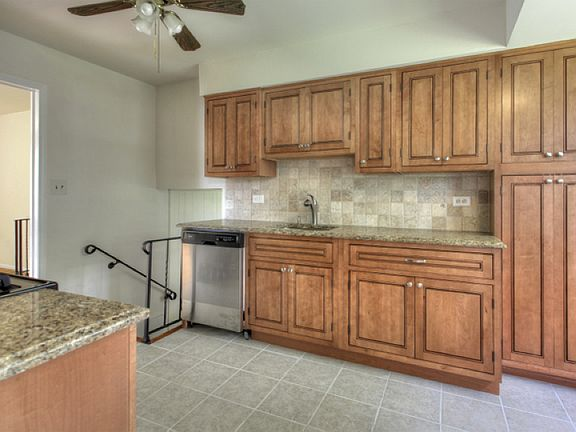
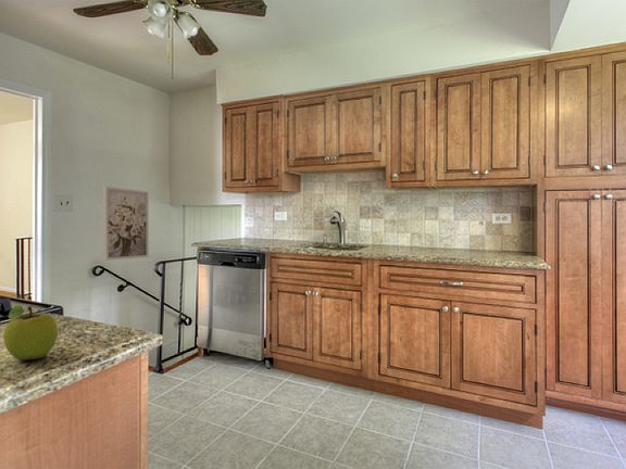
+ fruit (28, 331)
+ wall art (126, 224)
